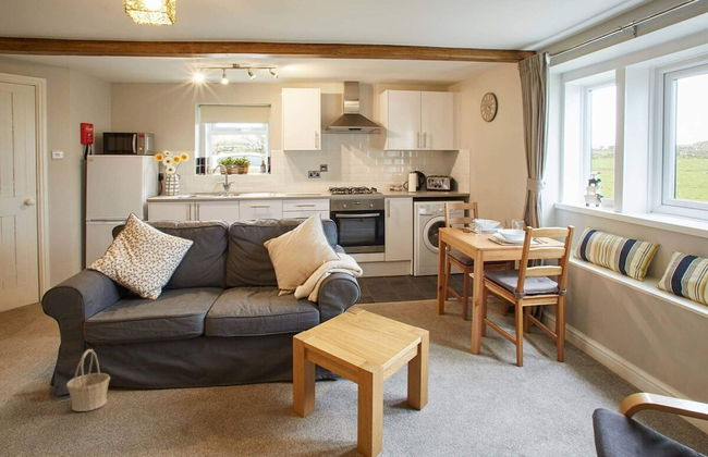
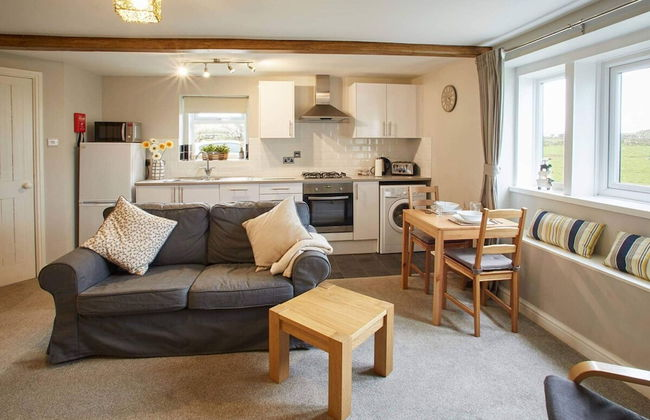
- basket (88, 376)
